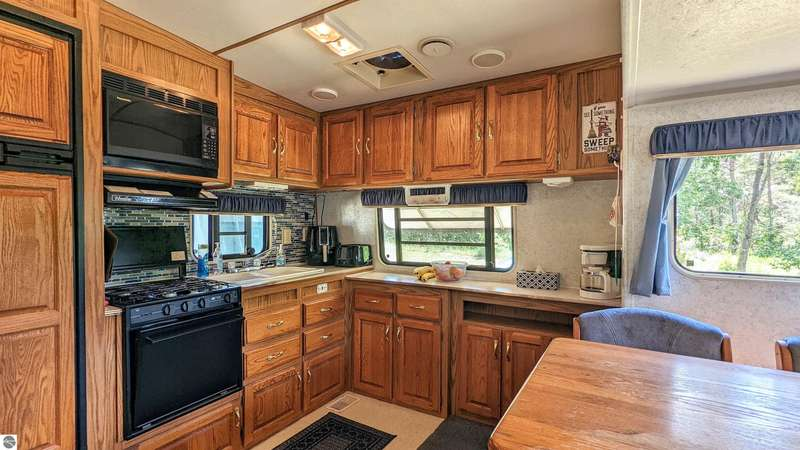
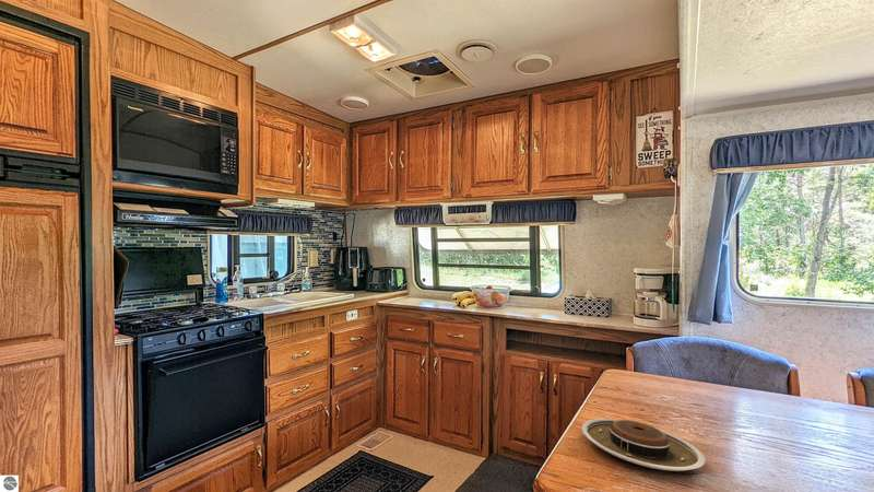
+ plate (638, 438)
